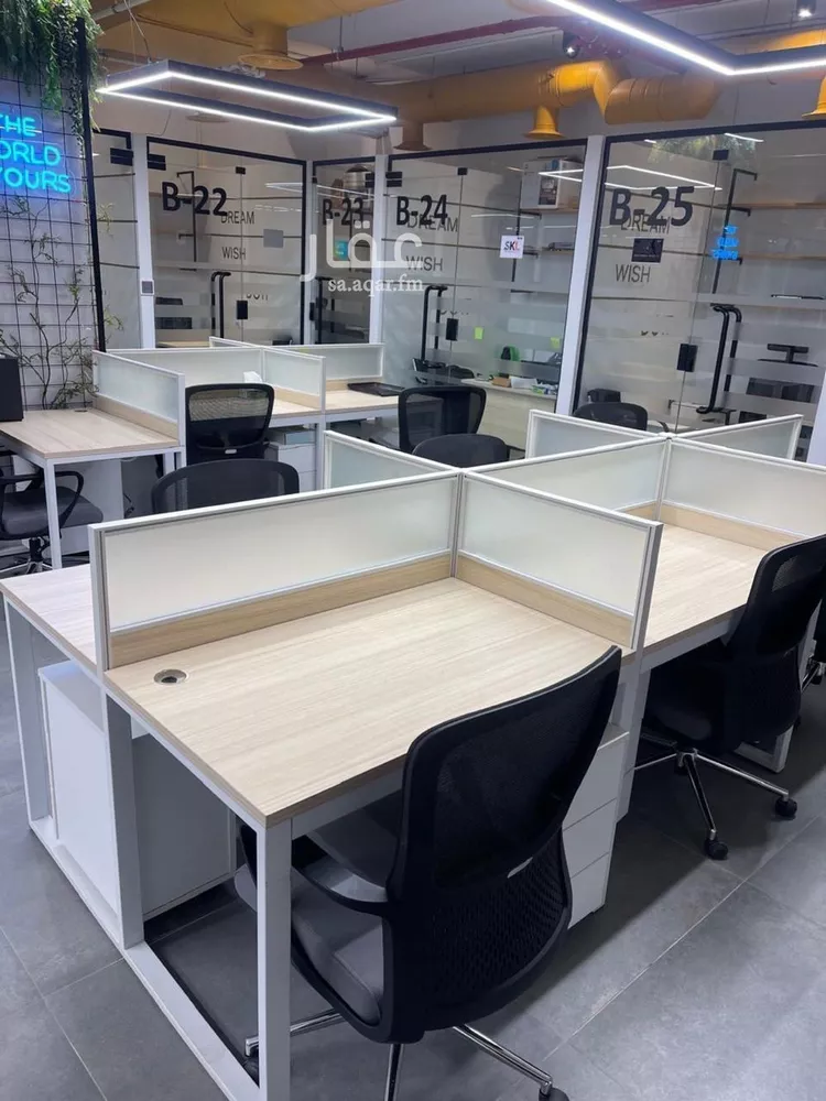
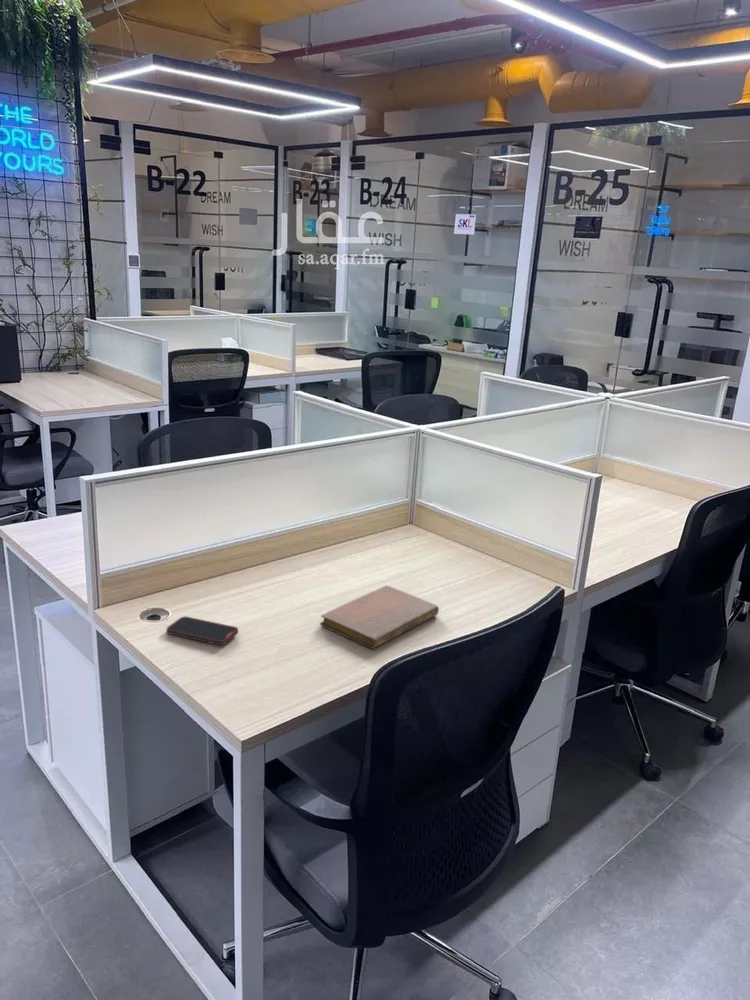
+ notebook (380, 615)
+ smartphone (202, 630)
